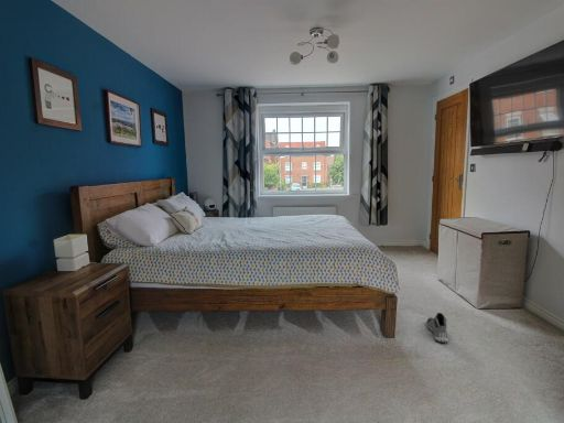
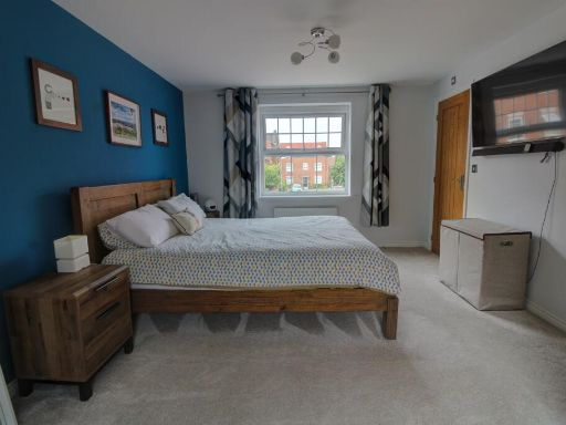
- sneaker (438, 322)
